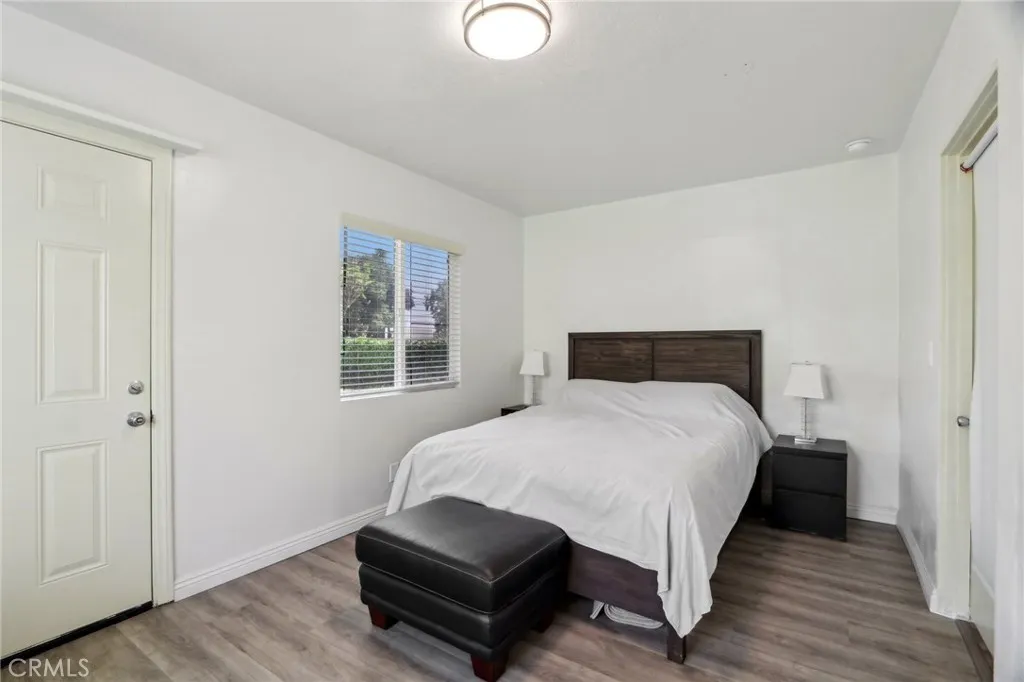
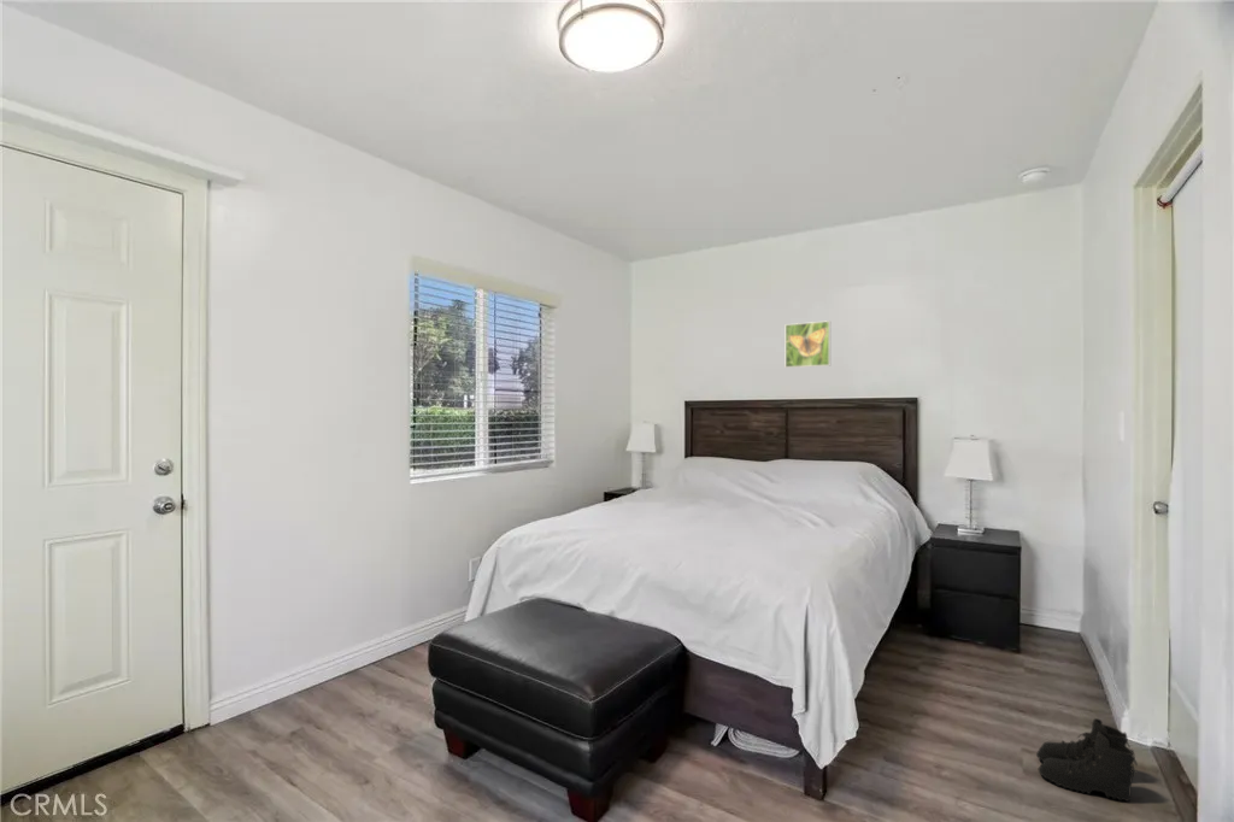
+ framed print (807, 345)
+ boots (1083, 750)
